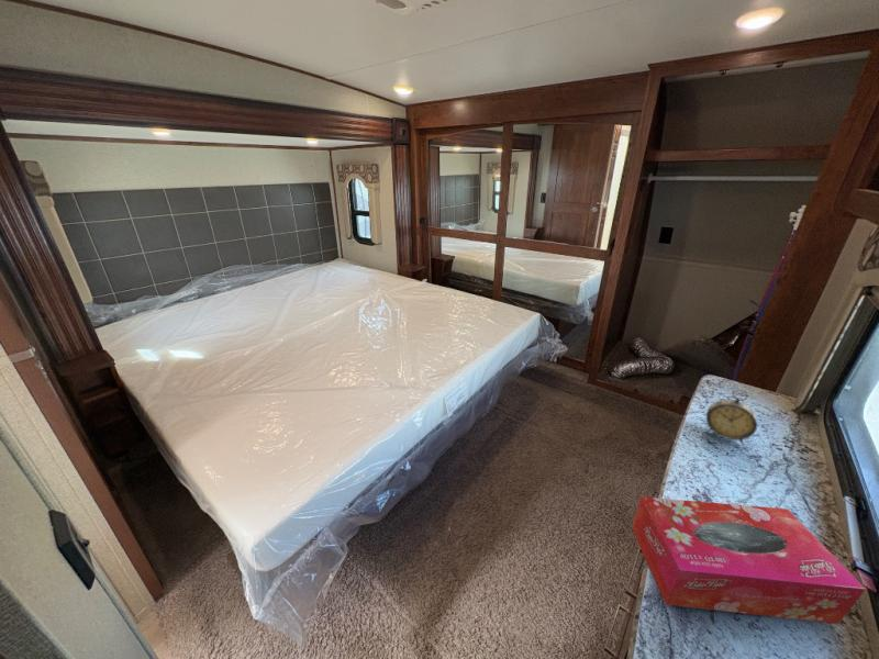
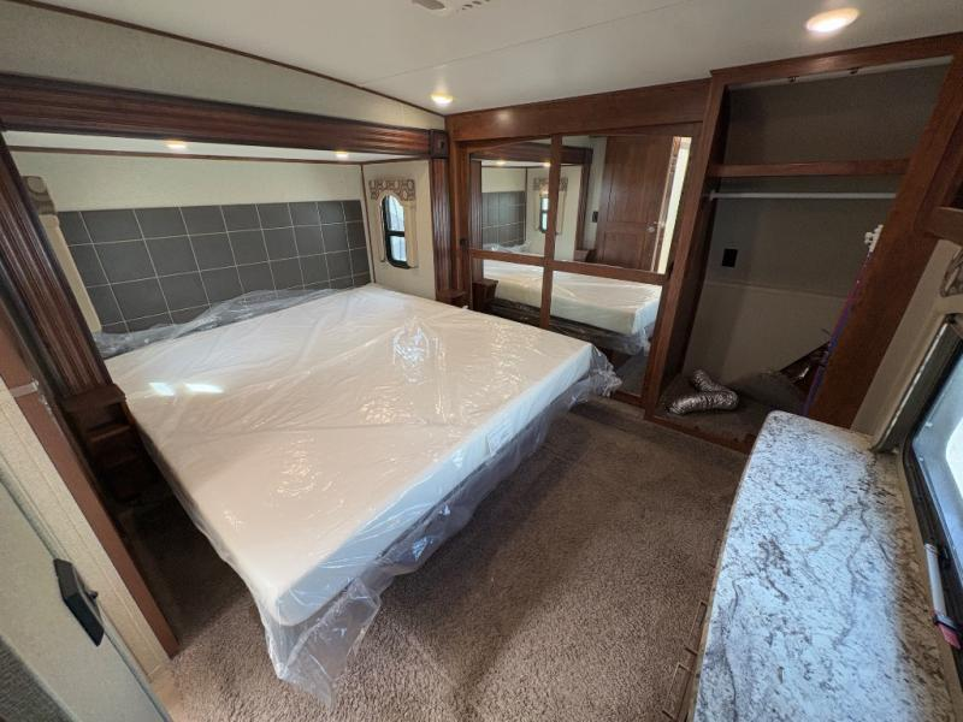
- tissue box (730, 554)
- alarm clock (732, 413)
